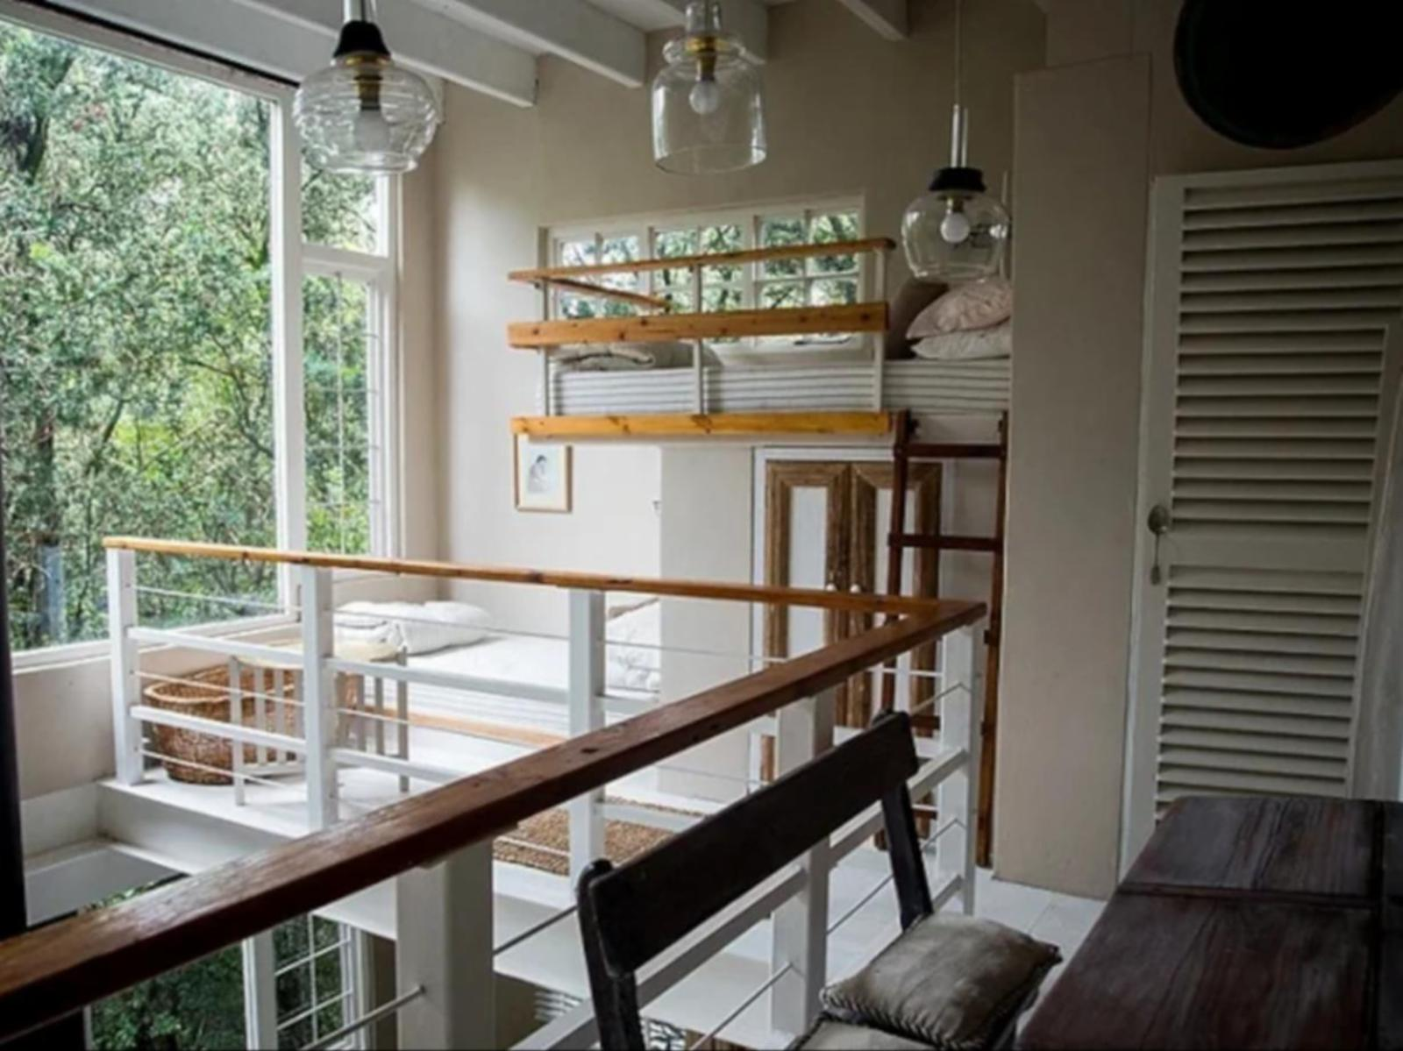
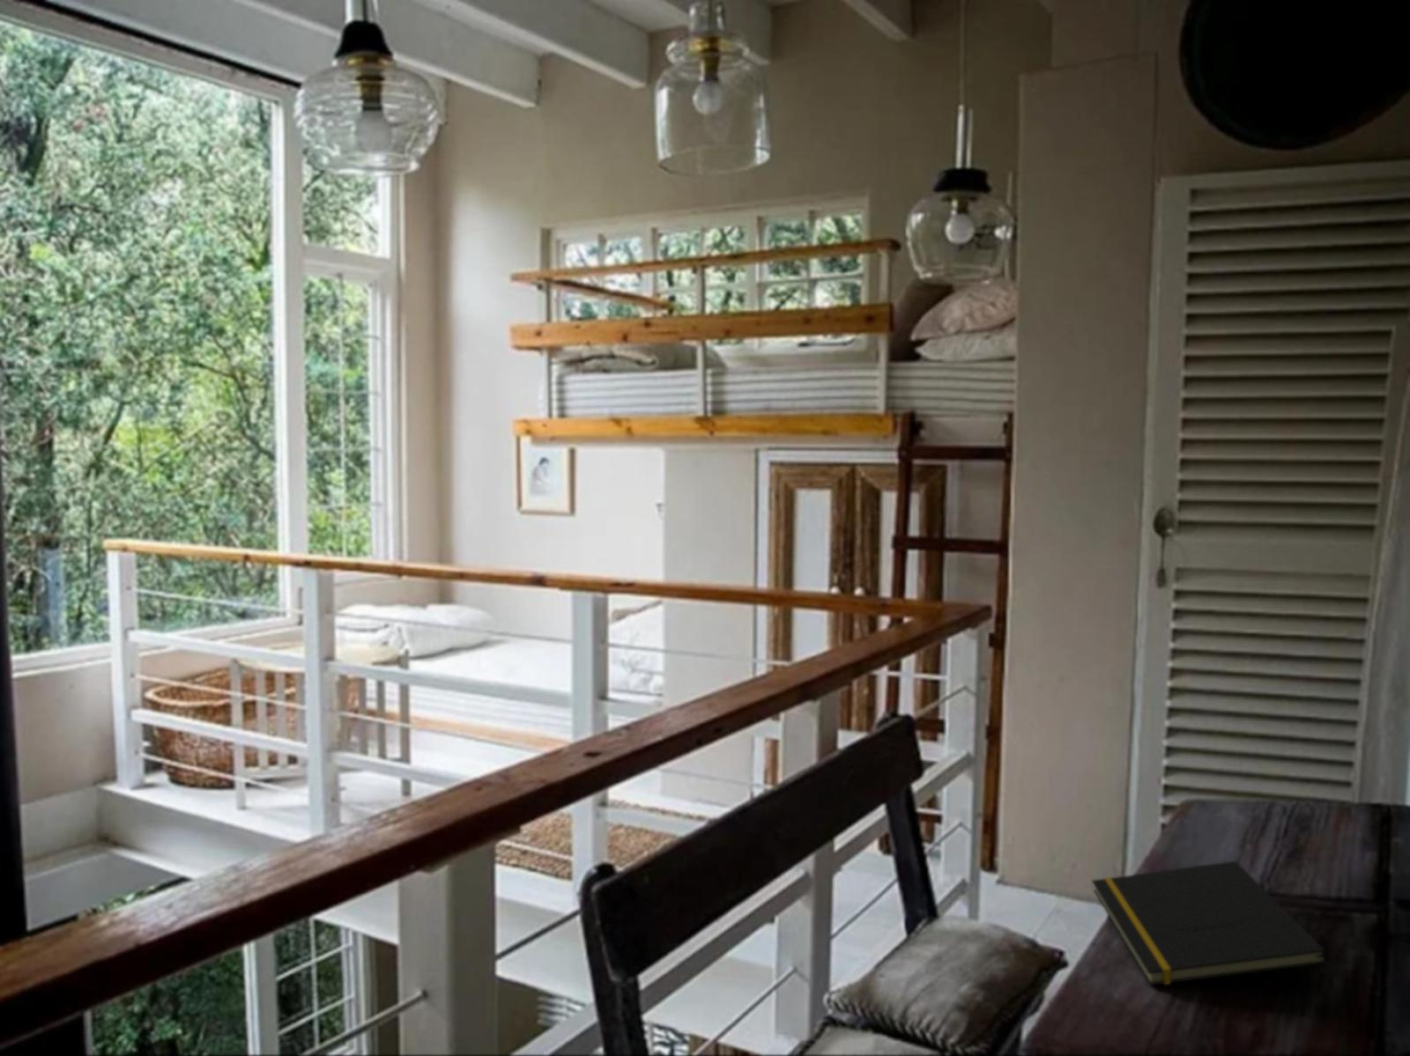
+ notepad (1197, 917)
